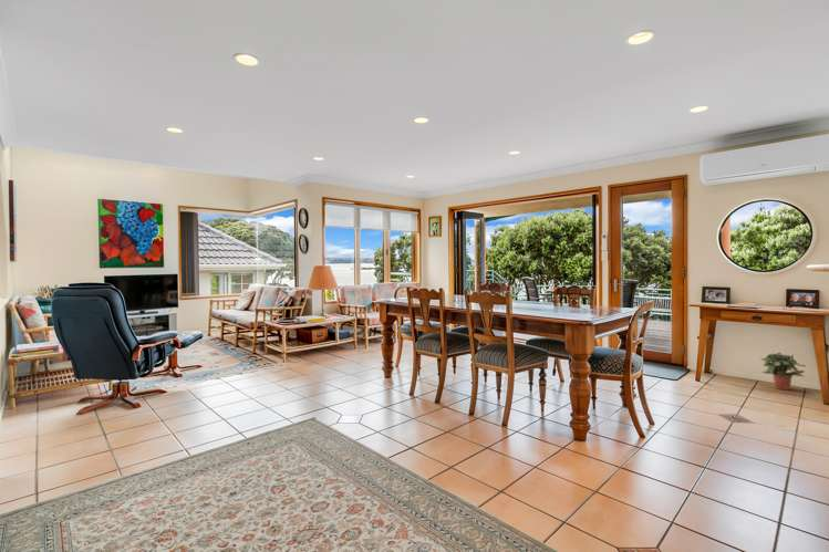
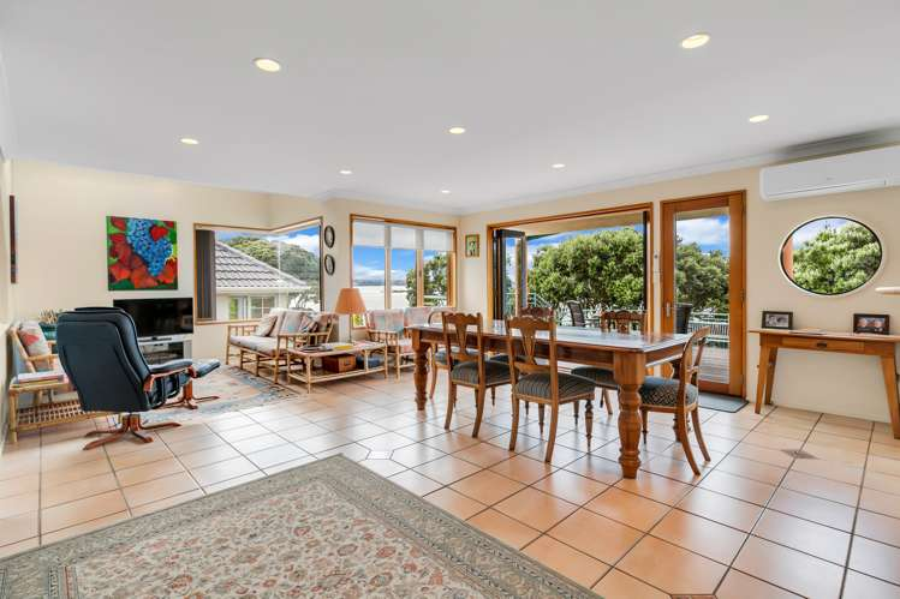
- potted plant (783, 369)
